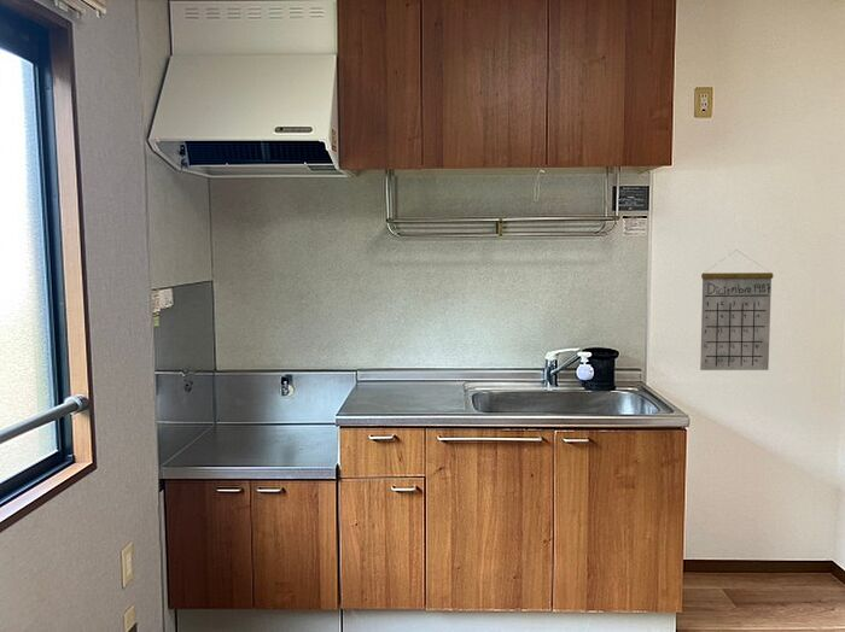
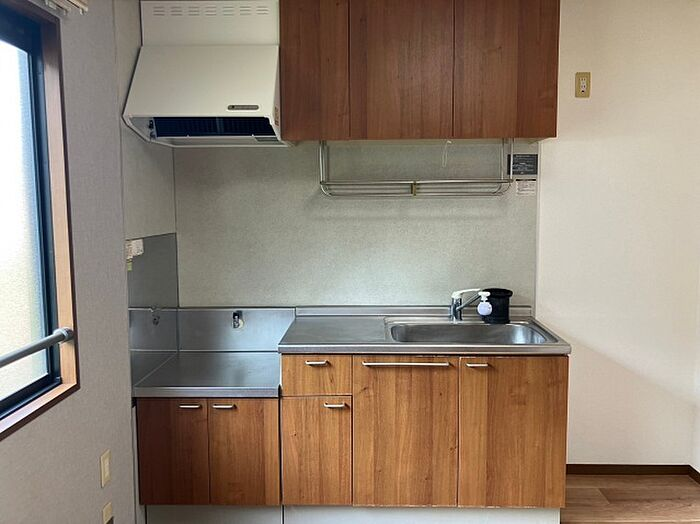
- calendar (735, 310)
